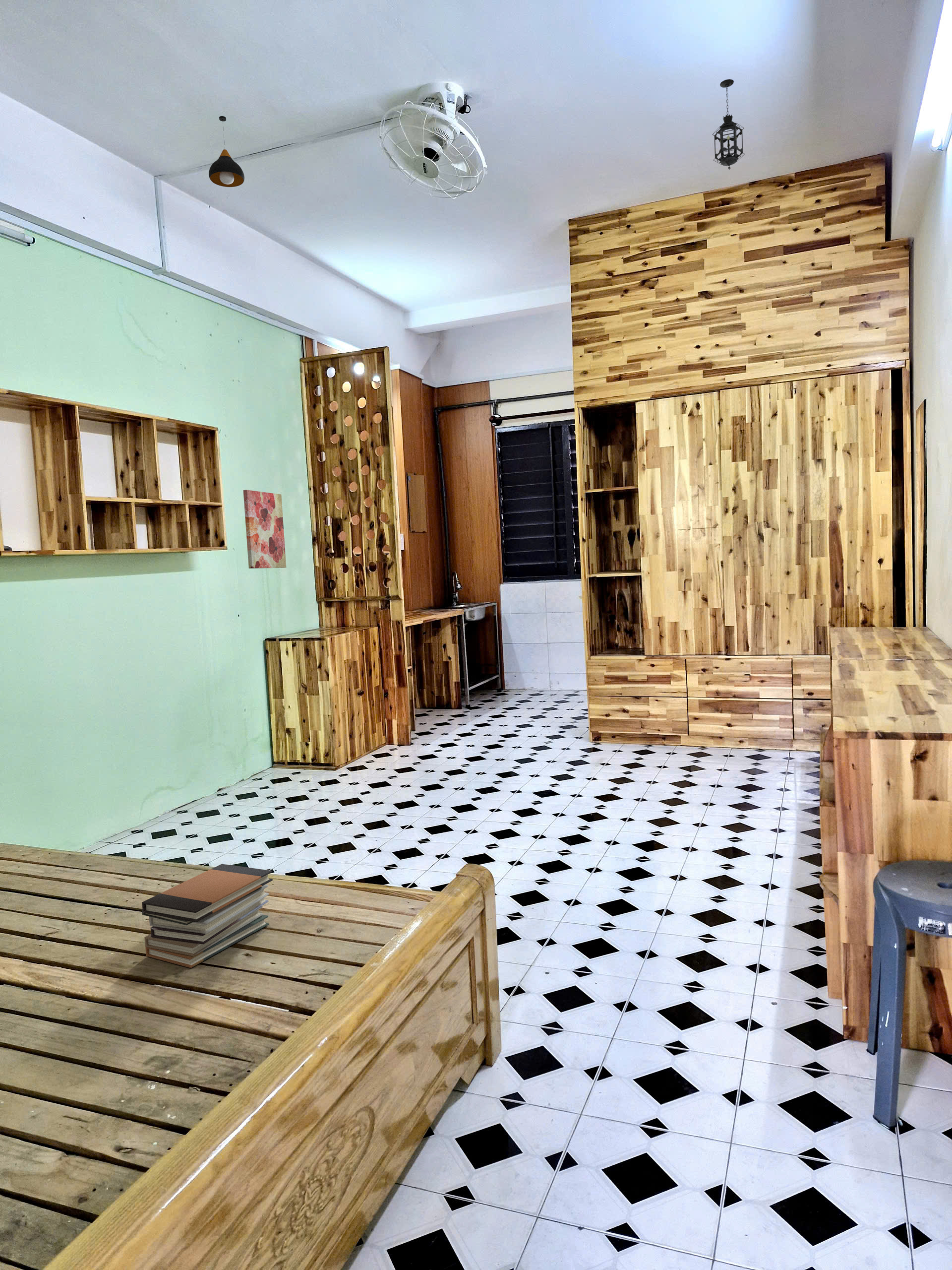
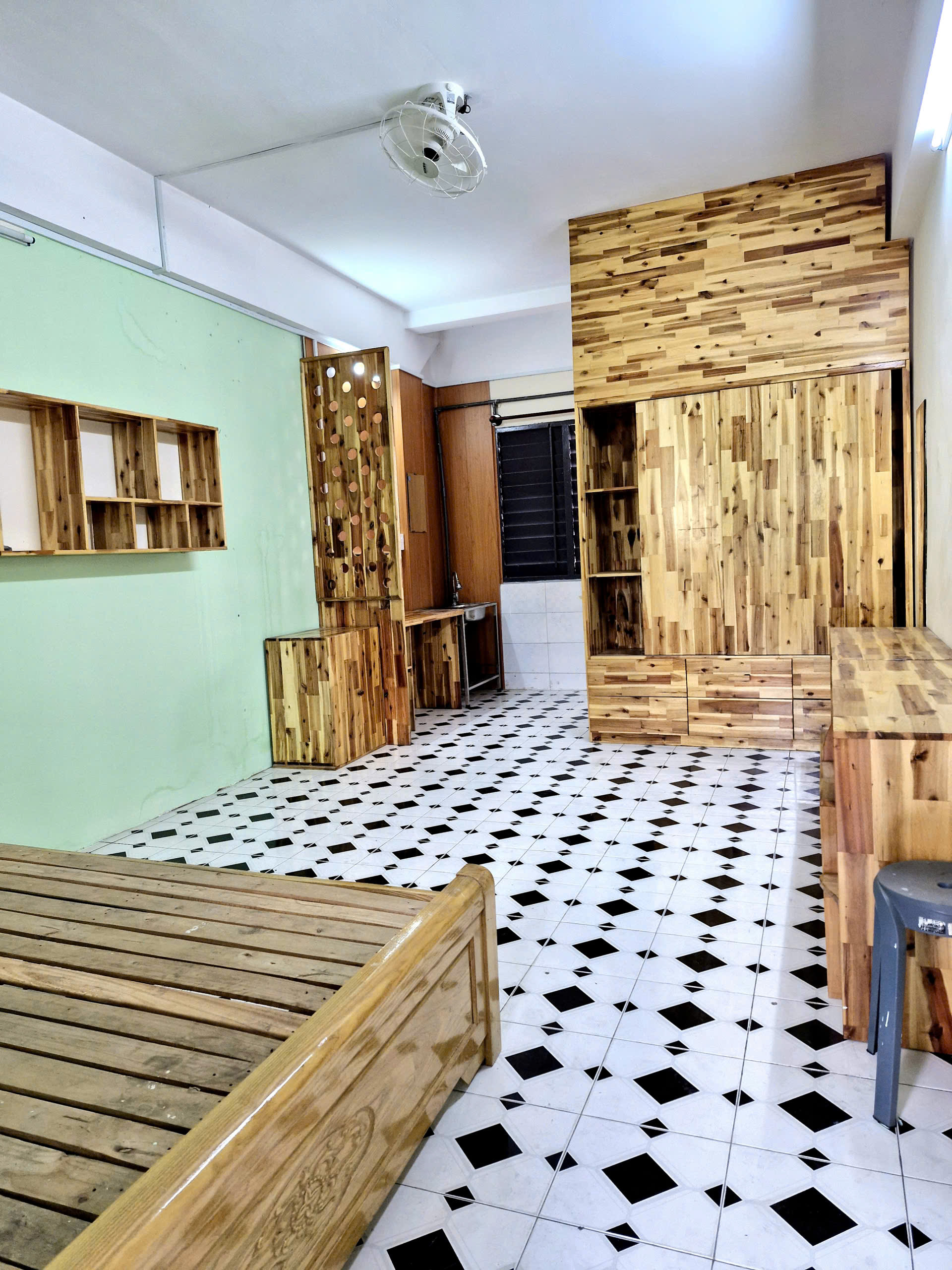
- book stack (210, 912)
- wall art (265, 530)
- pendant light (225, 150)
- hanging lantern (728, 126)
